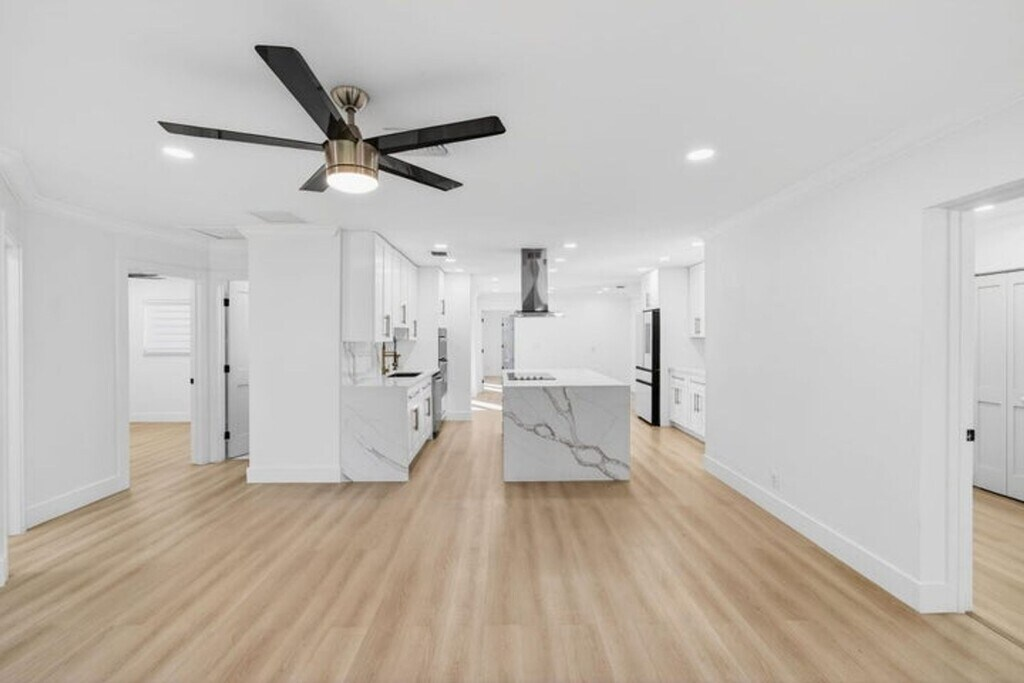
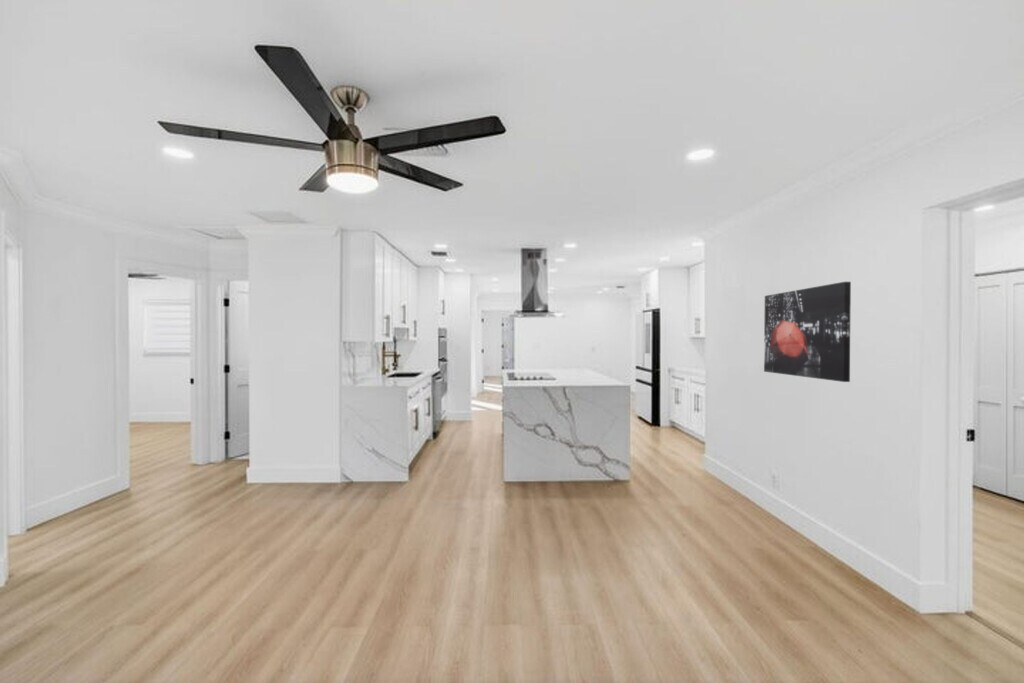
+ wall art (801, 332)
